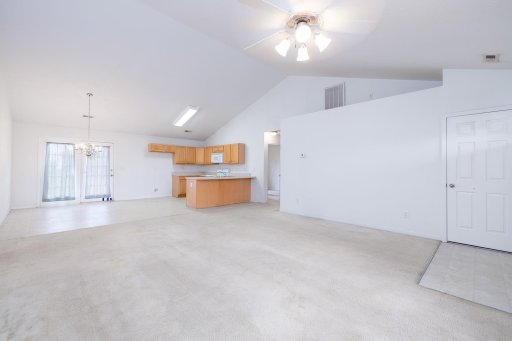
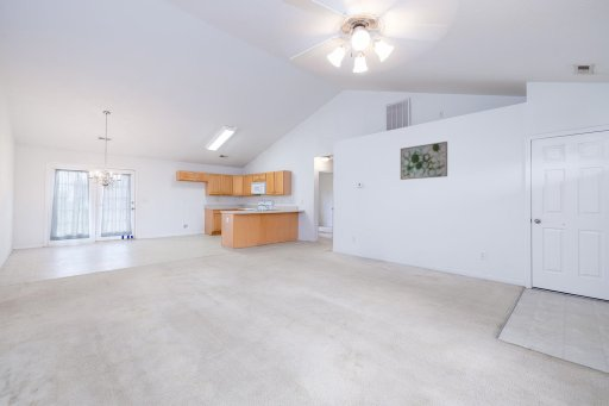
+ wall art (422, 161)
